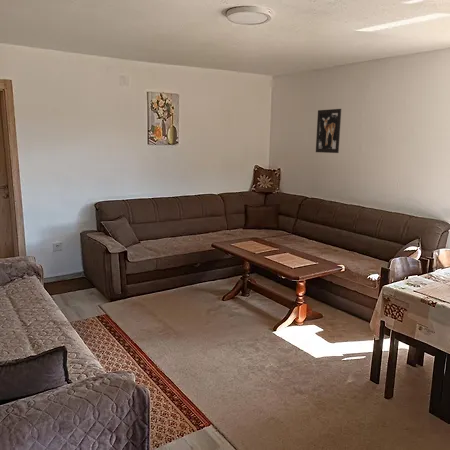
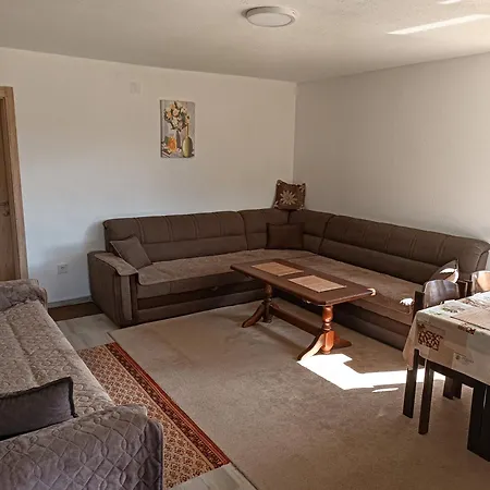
- wall art (328, 131)
